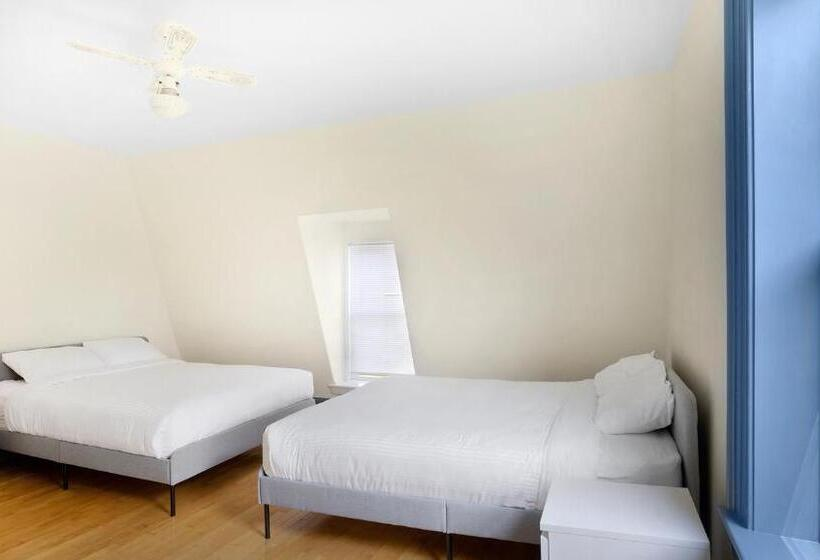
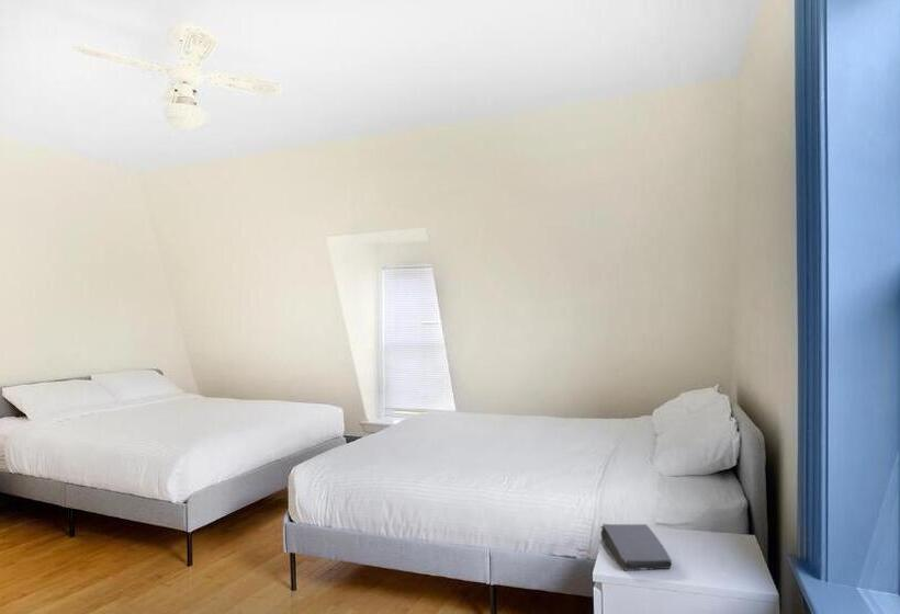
+ book (633, 545)
